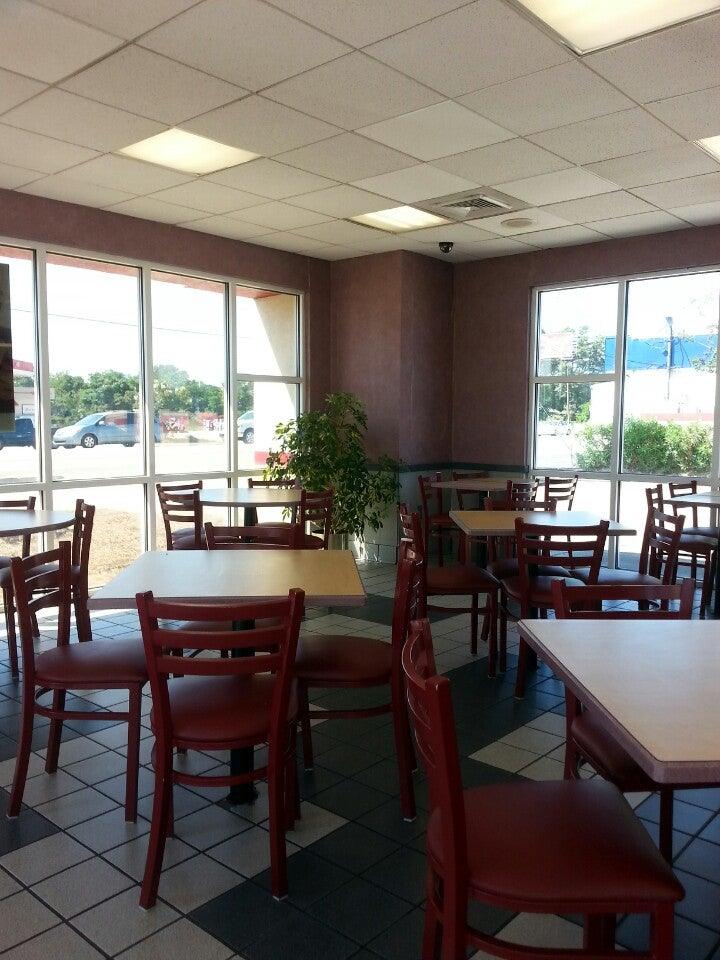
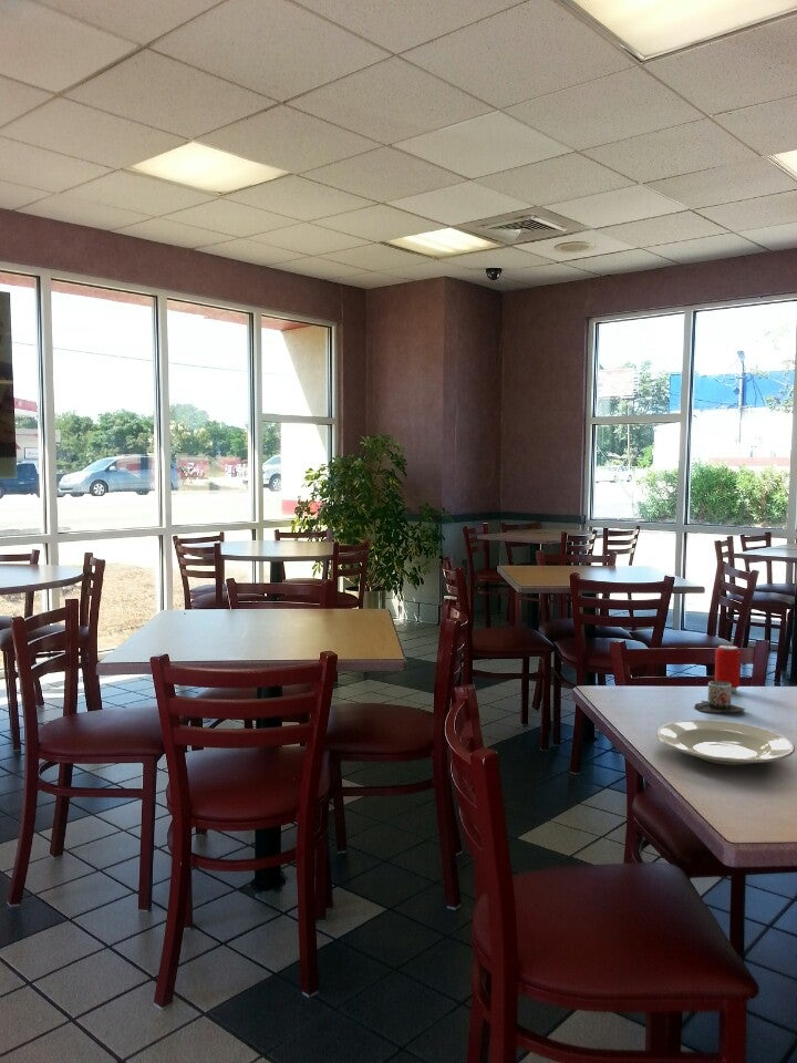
+ beverage can (727, 668)
+ plate (723, 746)
+ mug (720, 695)
